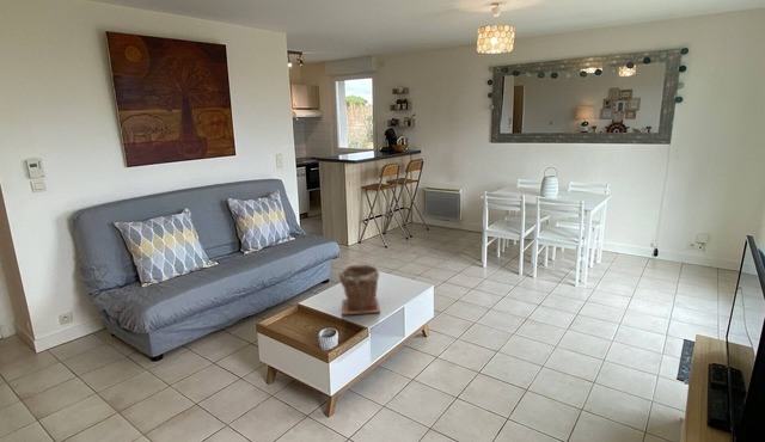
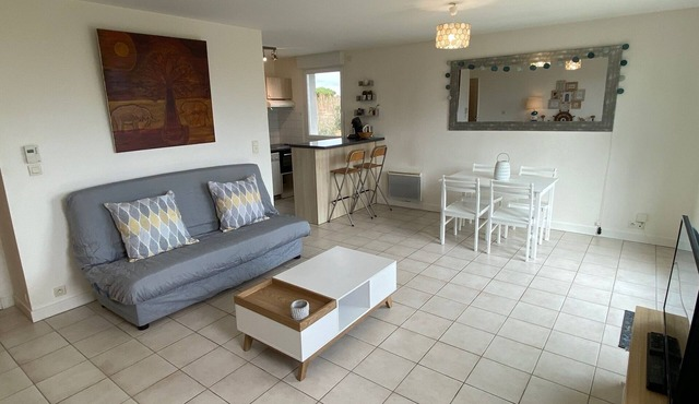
- plant pot (359, 288)
